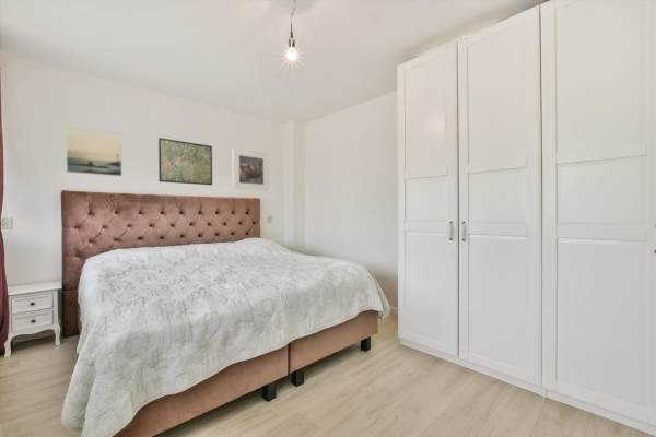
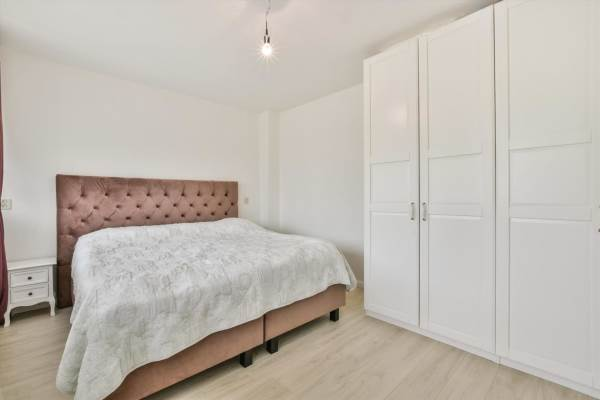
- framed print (251, 169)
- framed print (187, 163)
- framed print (95, 152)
